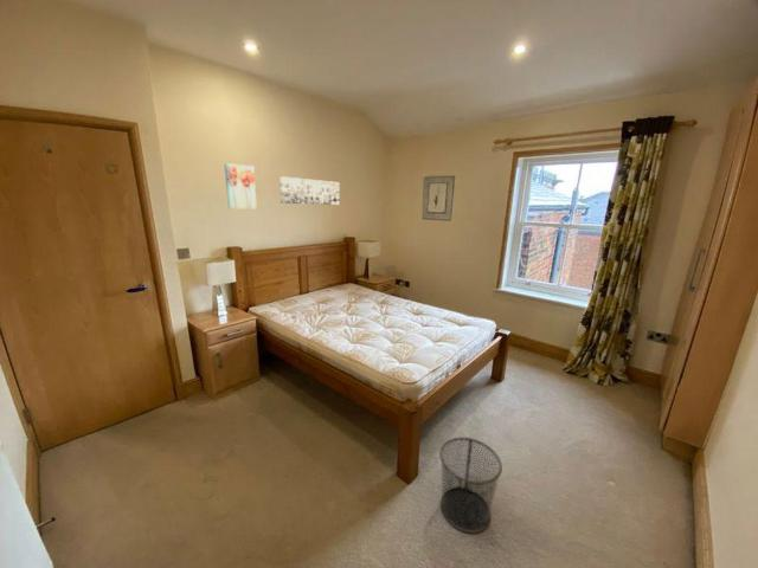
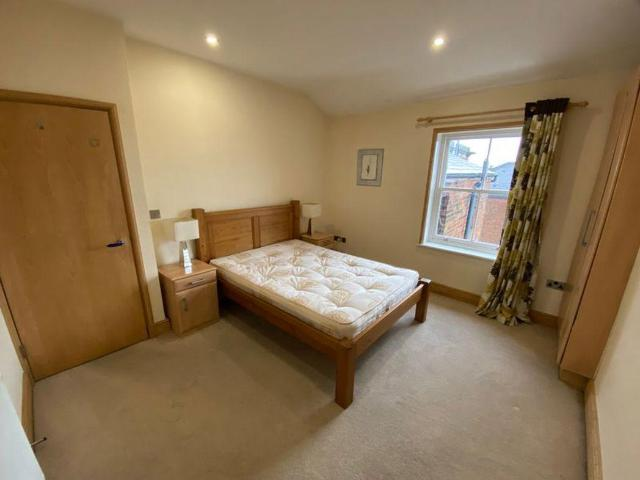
- wall art (311, 192)
- wall art (240, 187)
- waste bin (467, 483)
